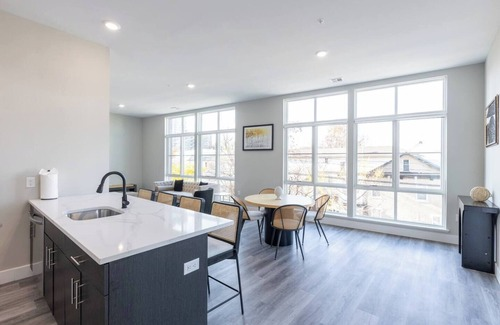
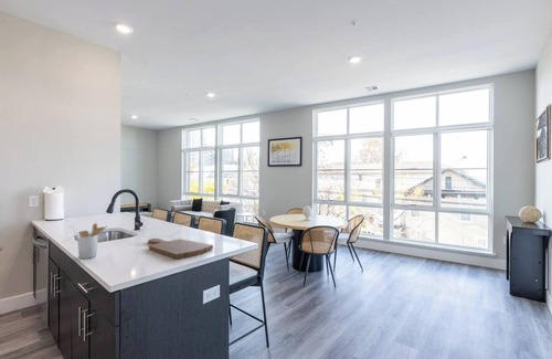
+ cutting board (177, 246)
+ utensil holder (92, 240)
